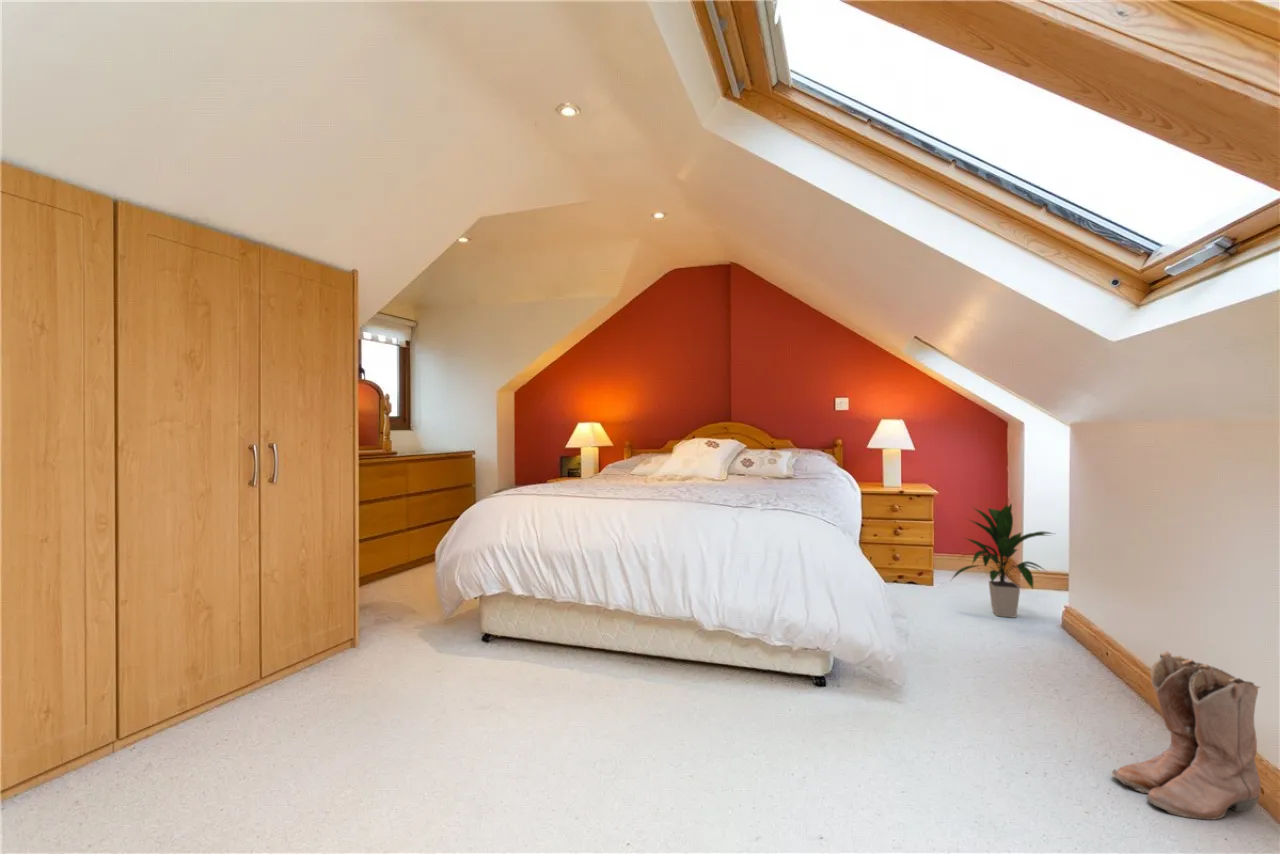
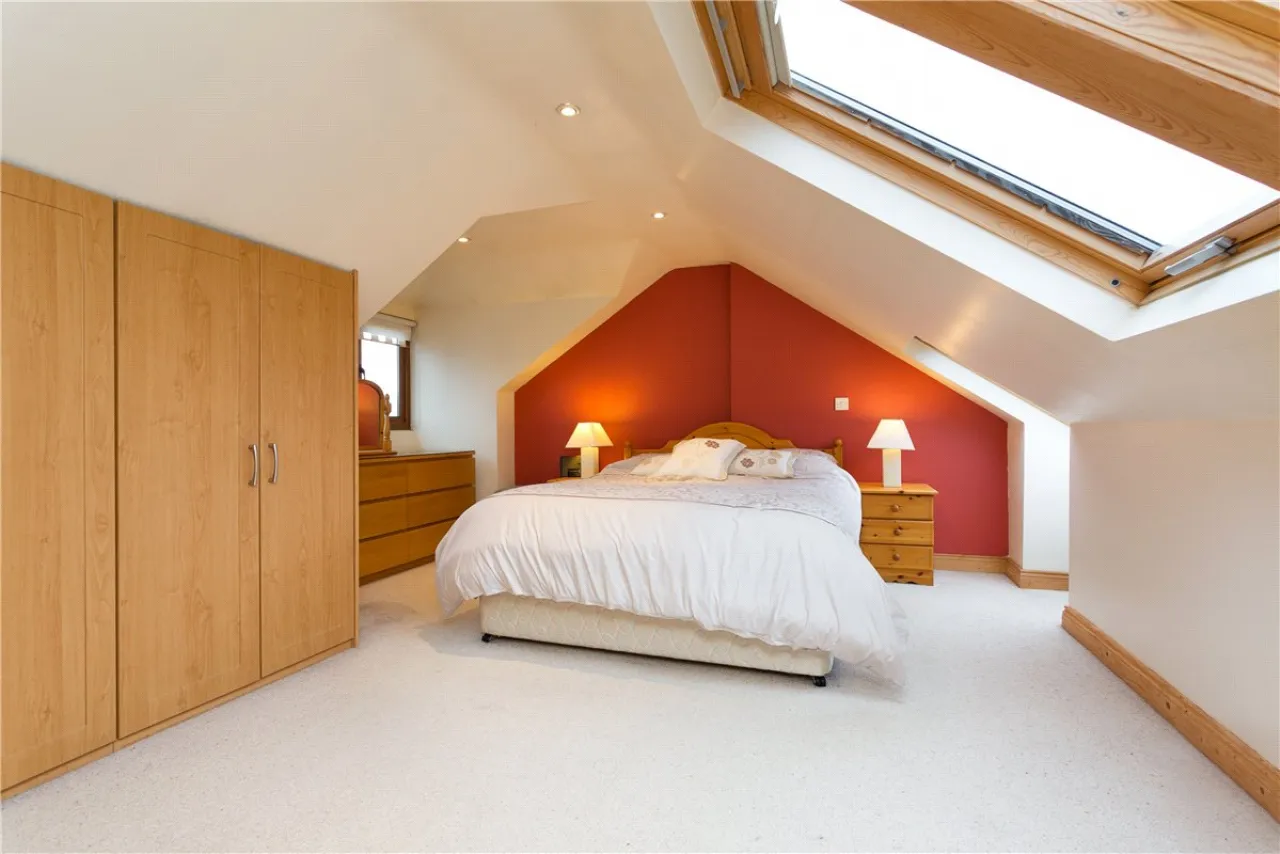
- indoor plant (1000, 557)
- boots (1183, 728)
